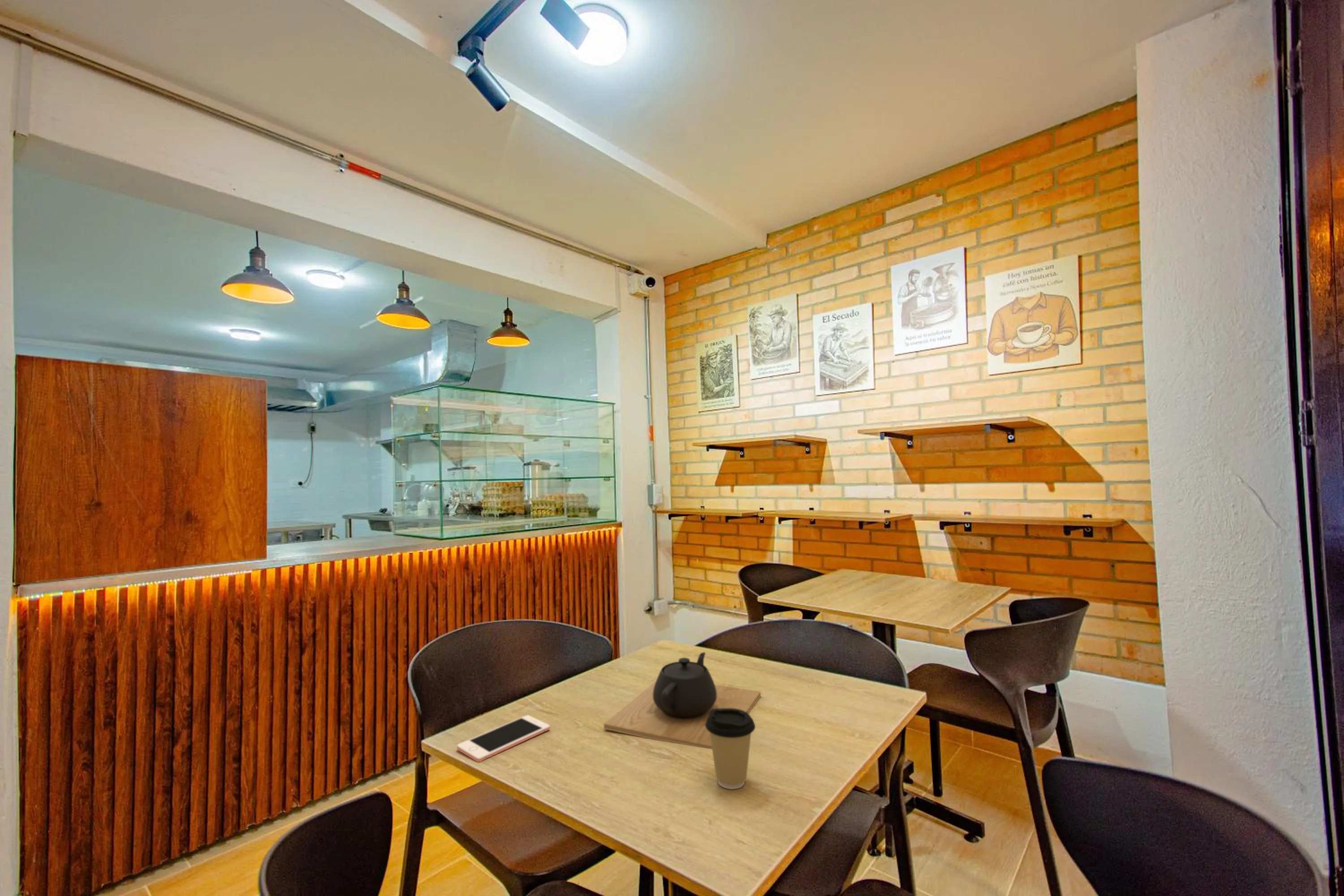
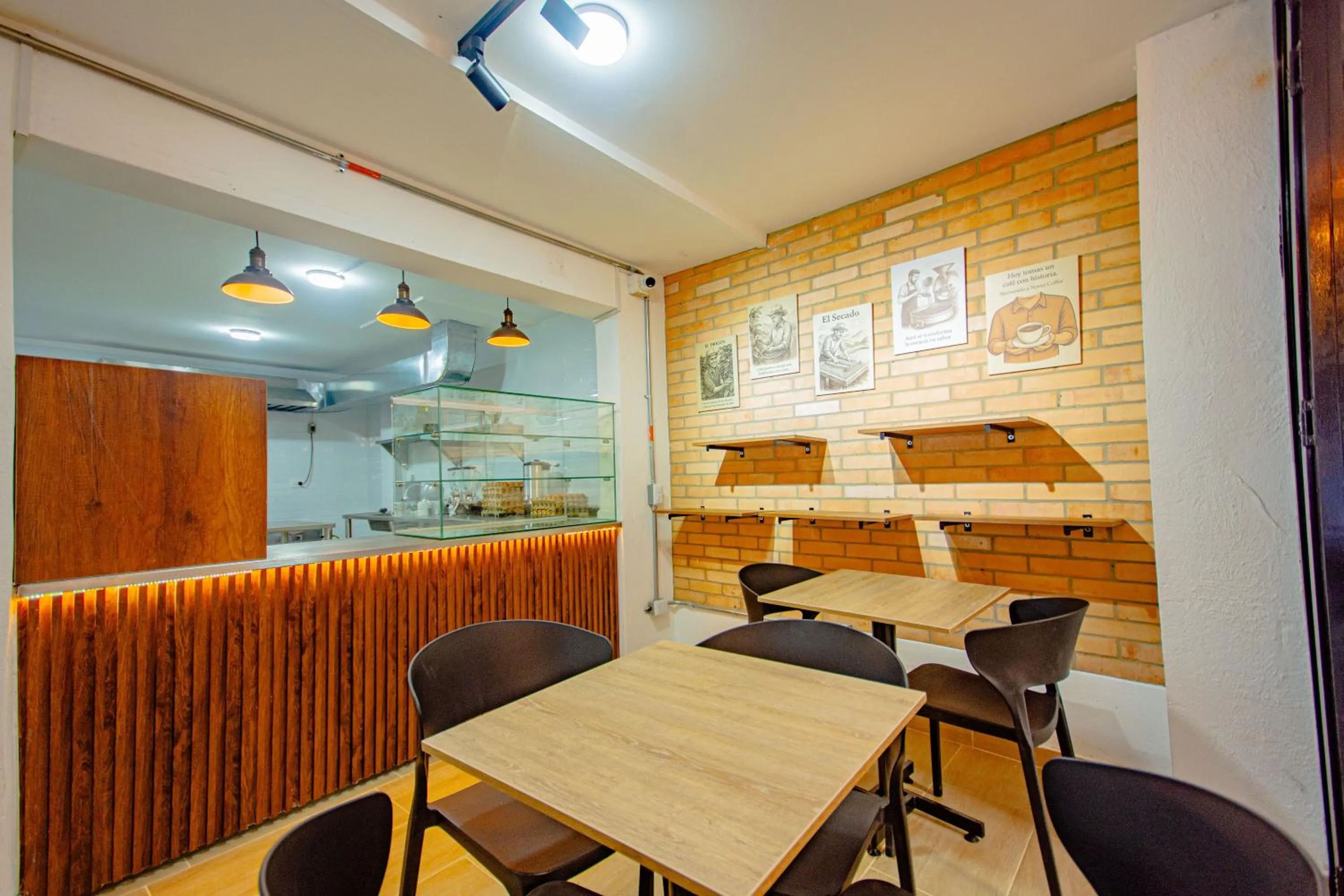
- teapot (686, 684)
- coffee cup (730, 748)
- cell phone (505, 737)
